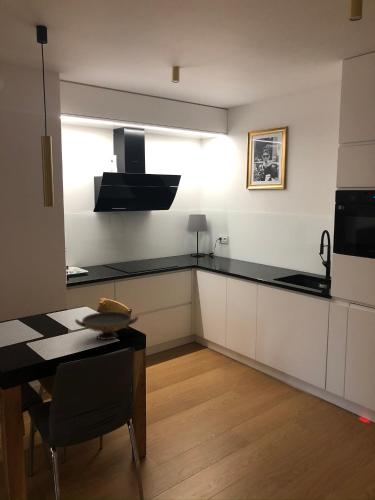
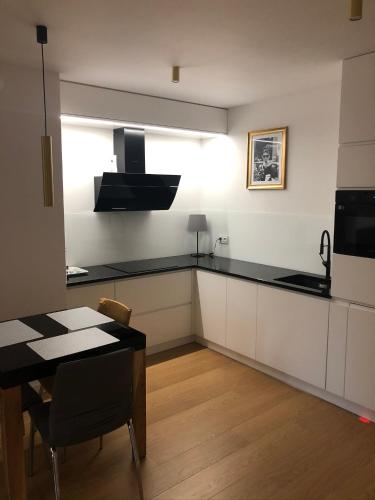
- decorative bowl (107, 327)
